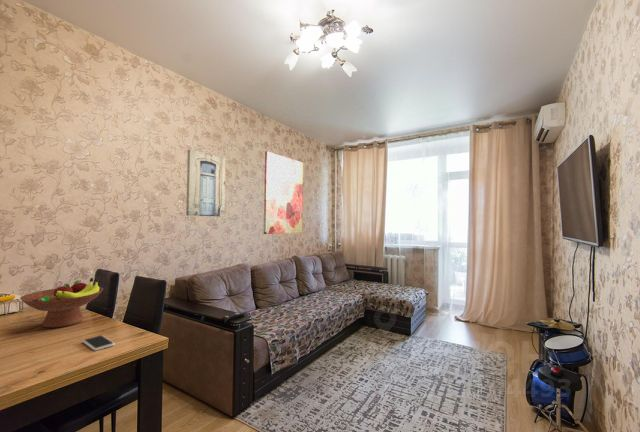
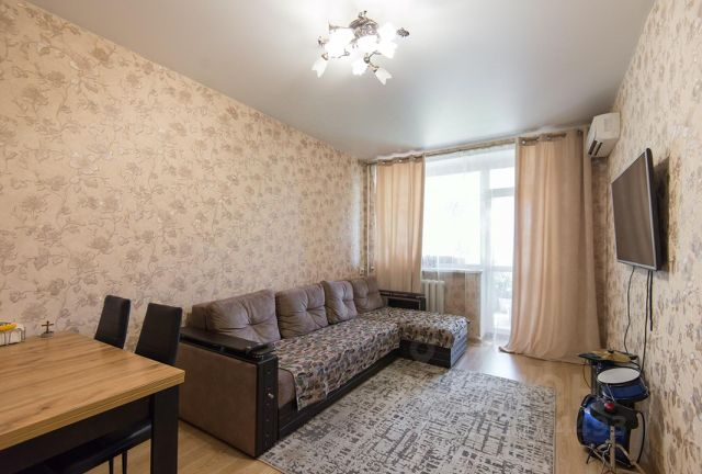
- smartphone (98, 342)
- wall art (285, 195)
- wall art (207, 185)
- fruit bowl (64, 302)
